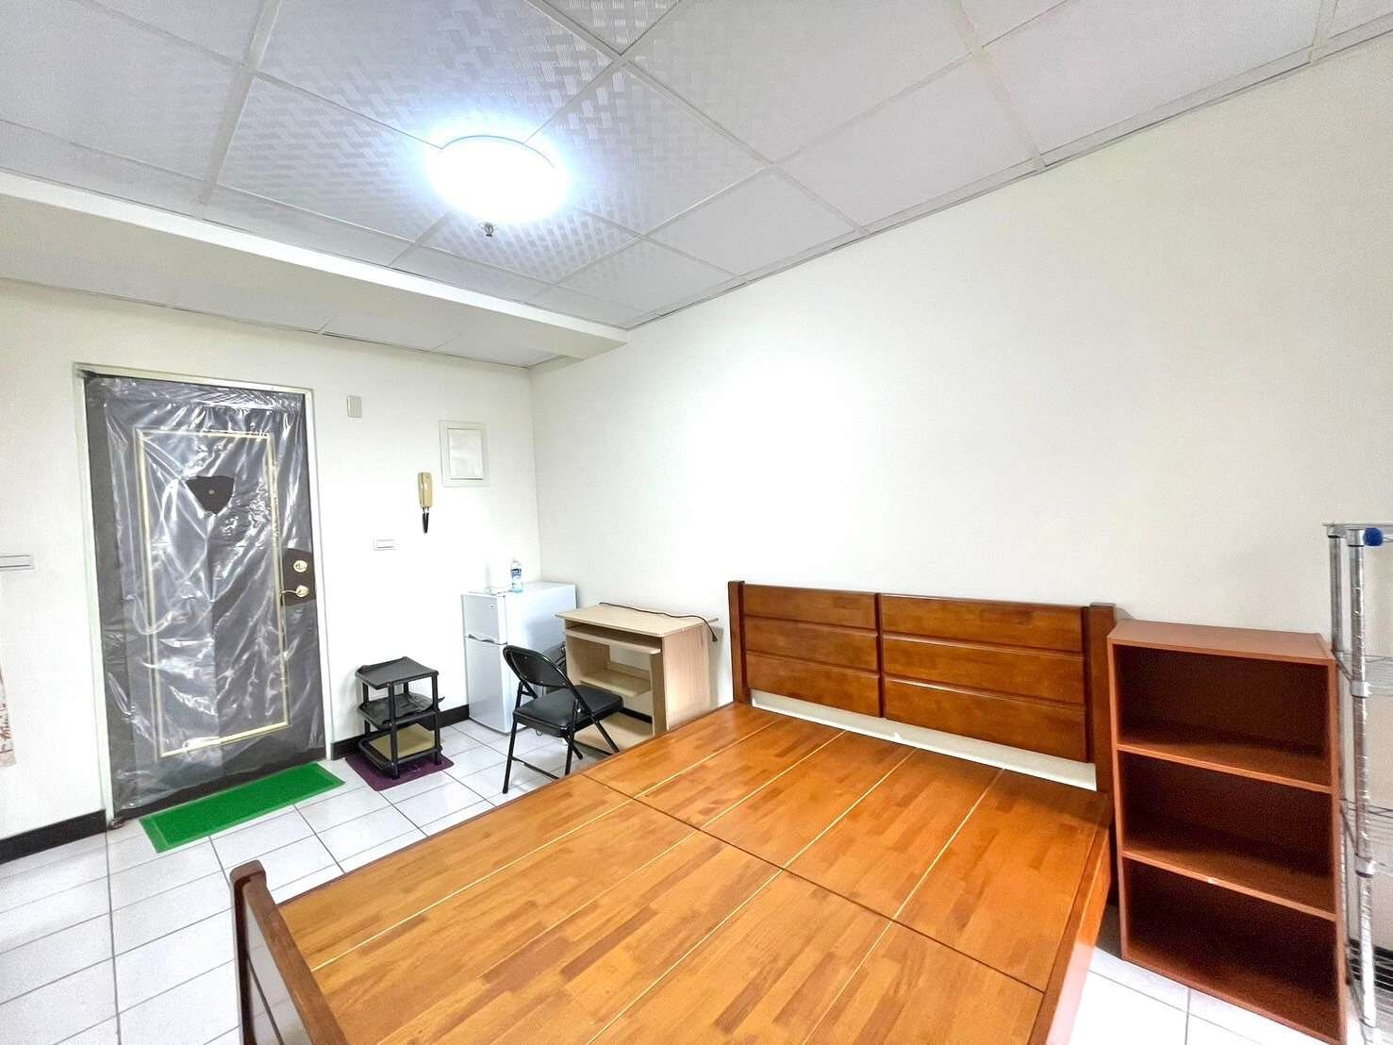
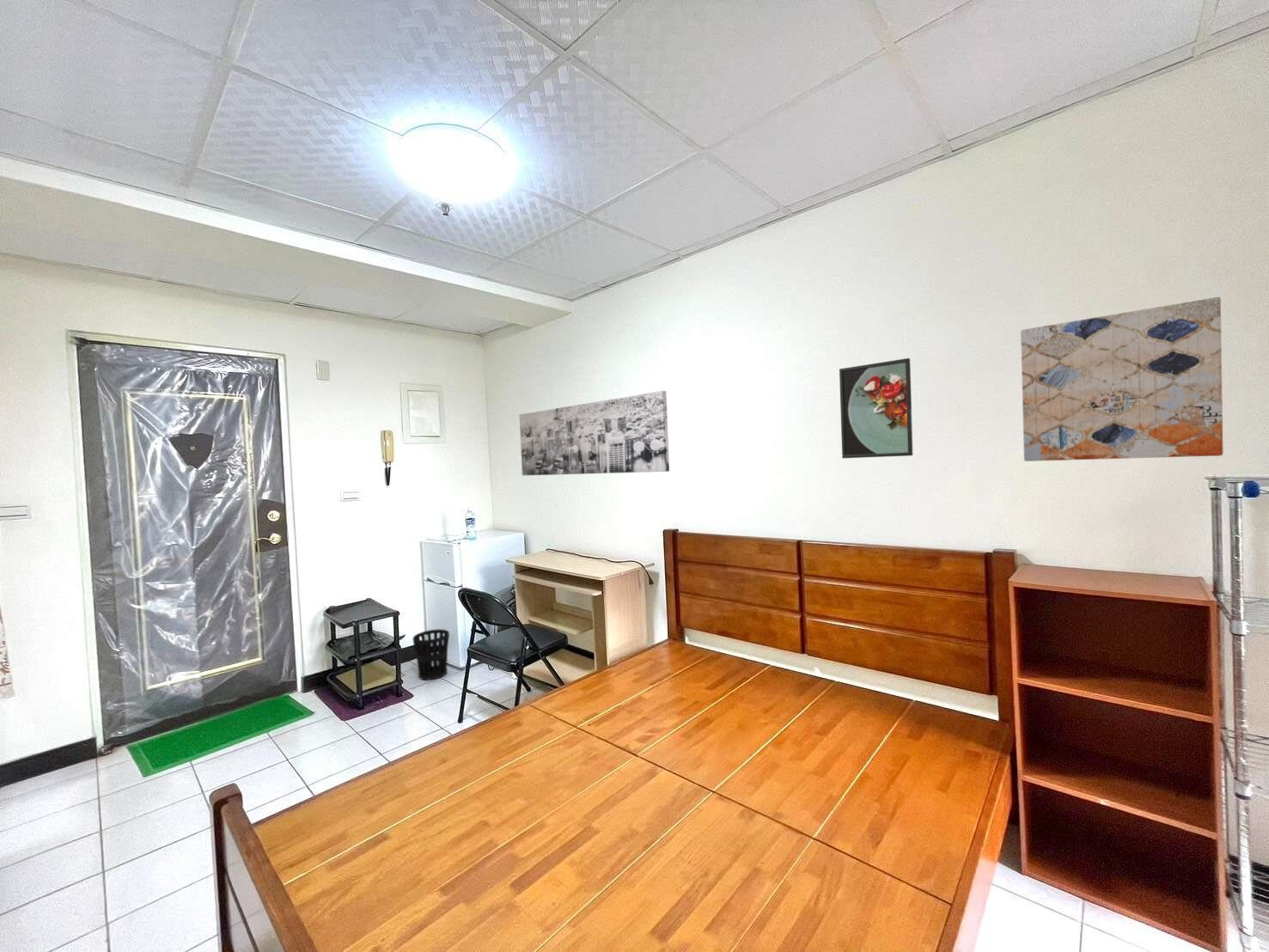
+ wastebasket (432, 654)
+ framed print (875, 410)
+ wall art (584, 439)
+ wall art (1112, 388)
